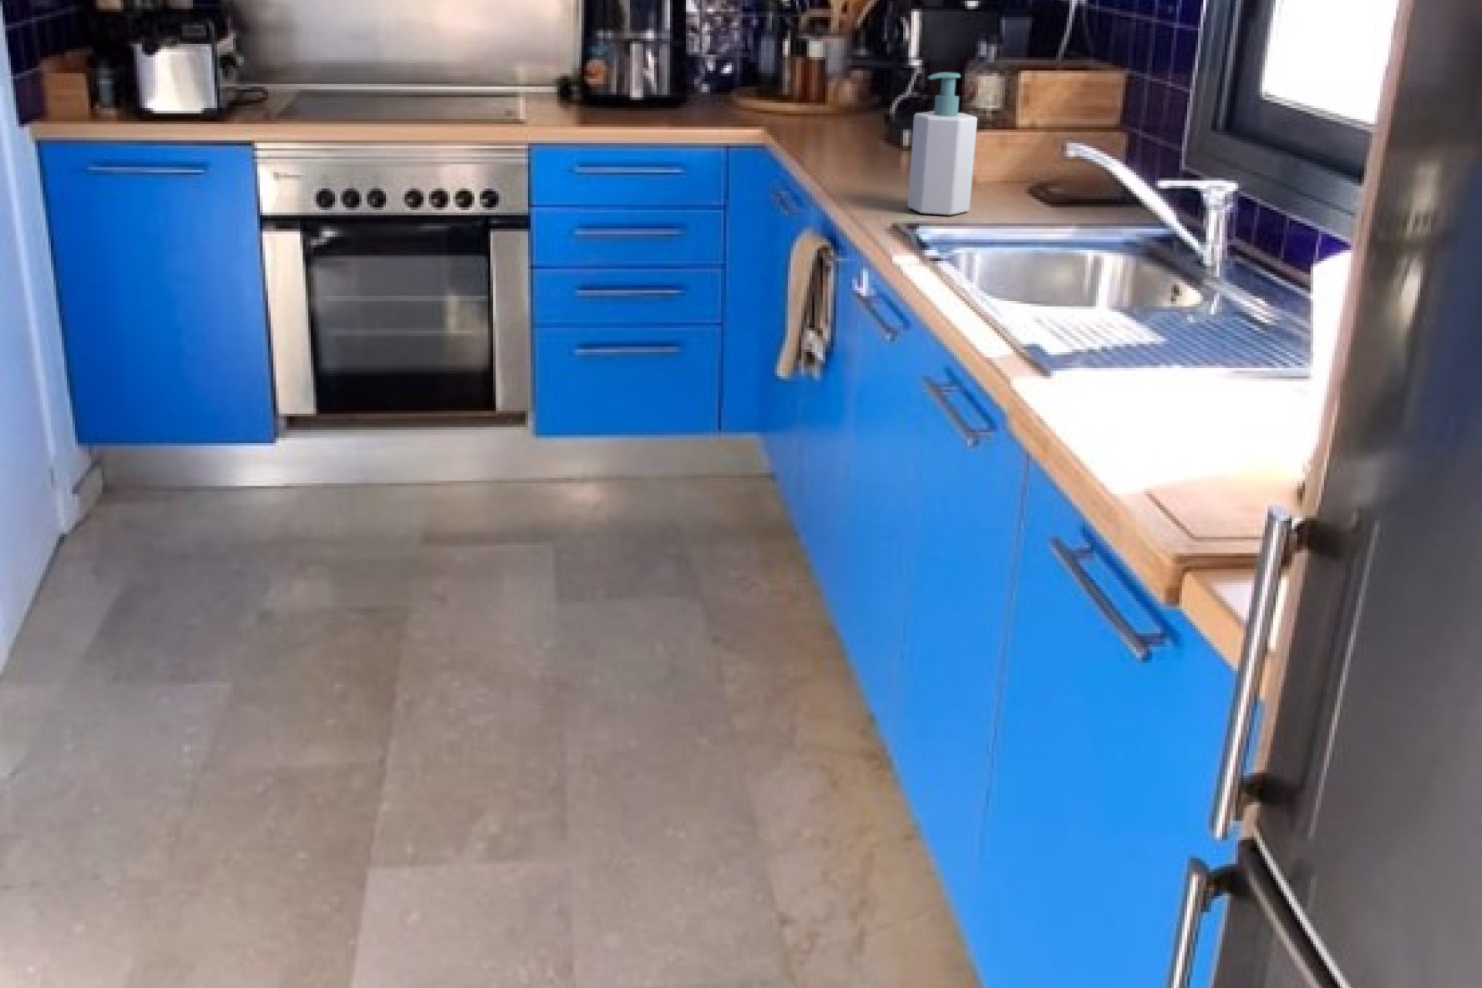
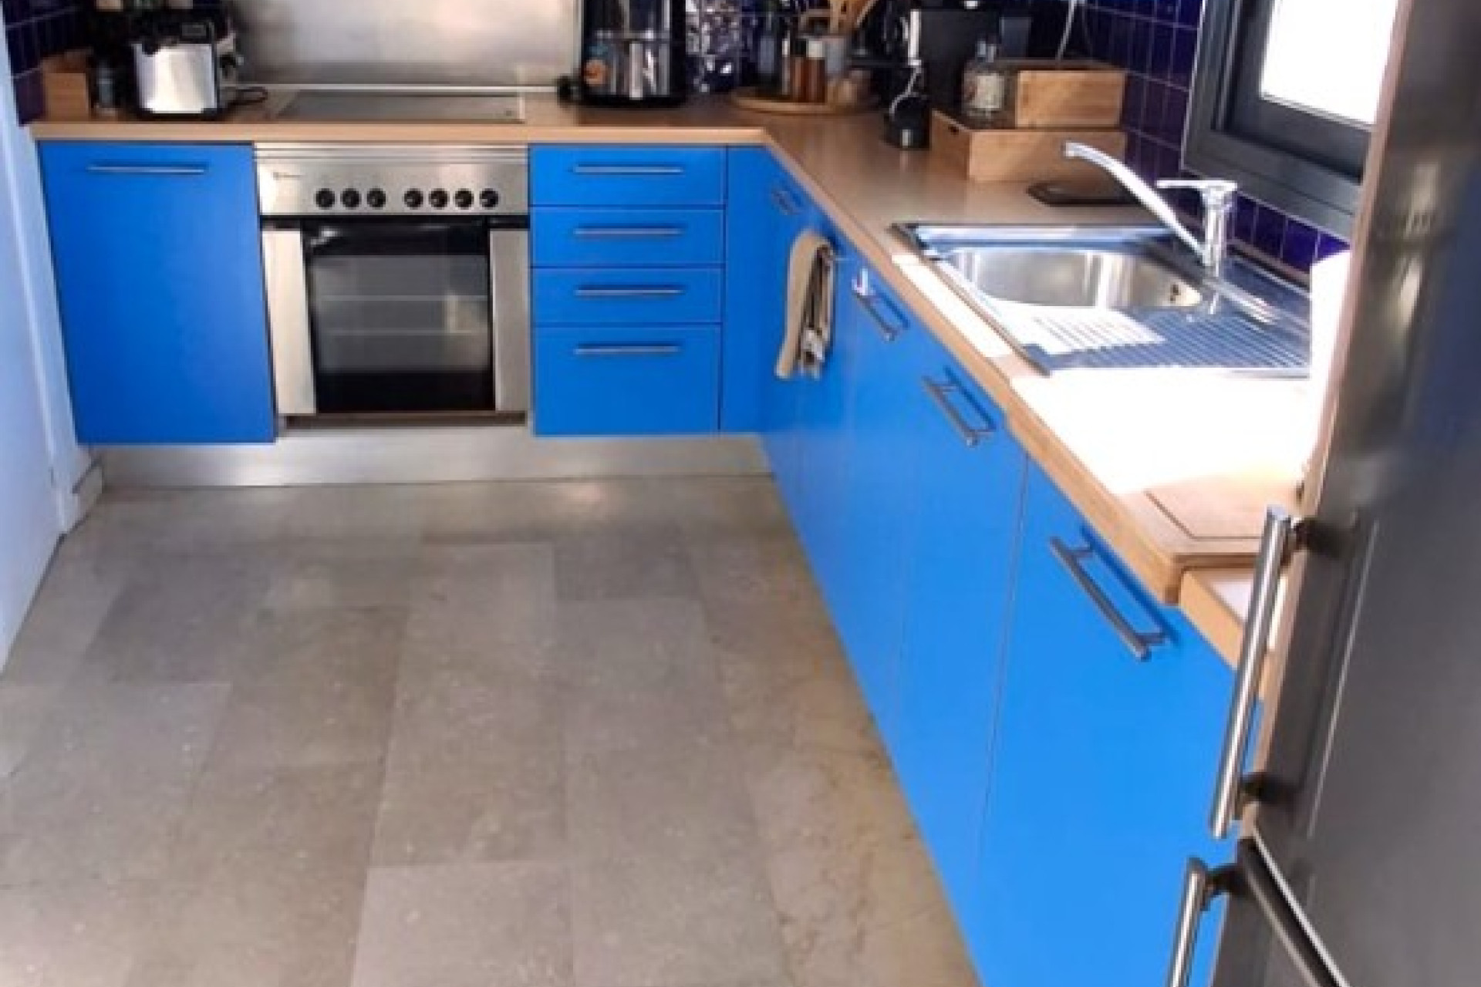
- soap bottle (943, 142)
